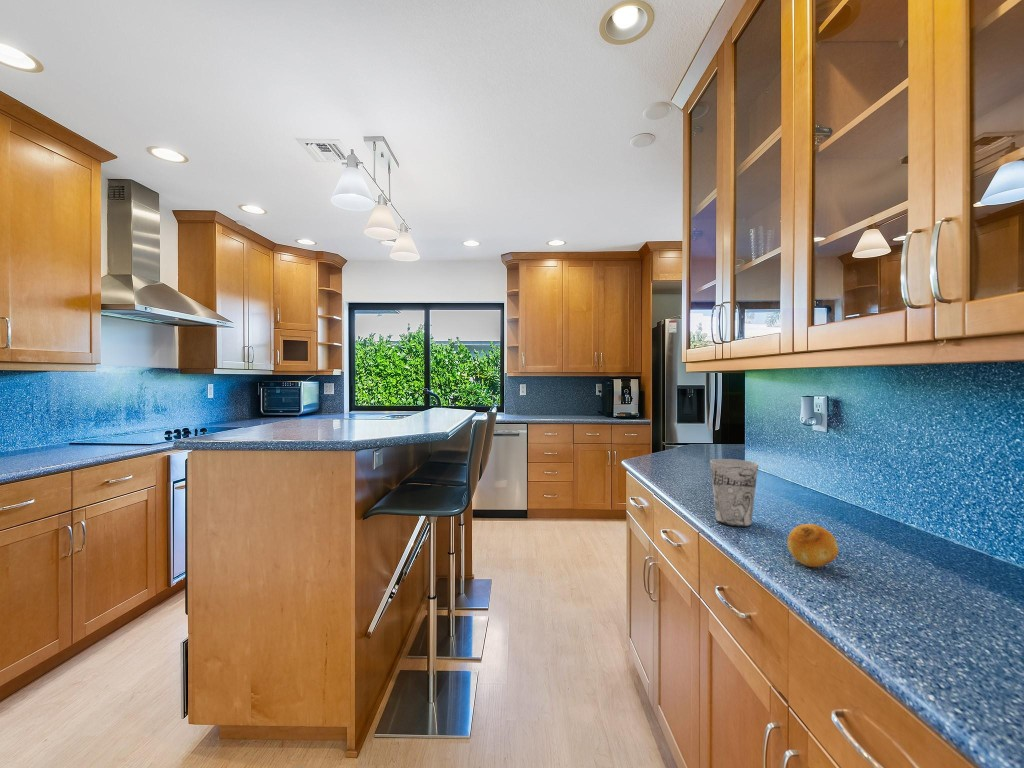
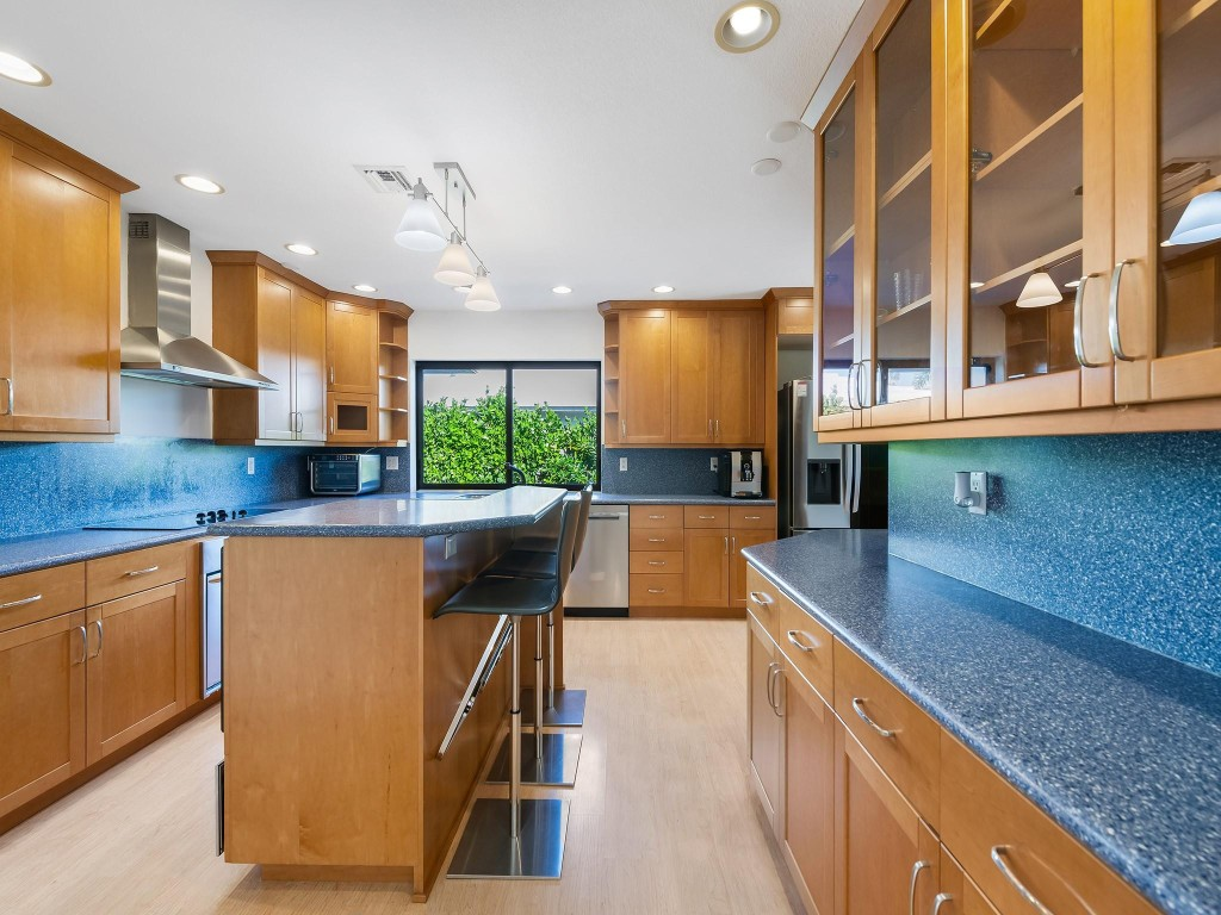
- cup (733, 492)
- fruit (811, 544)
